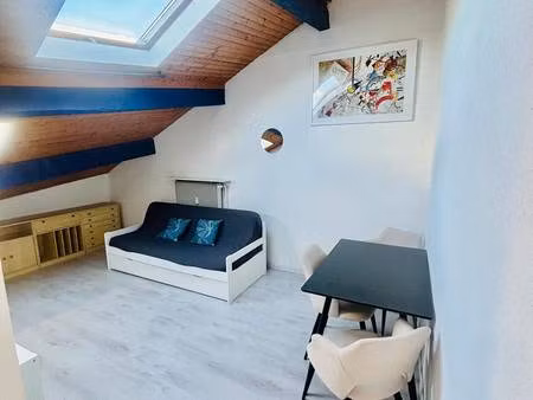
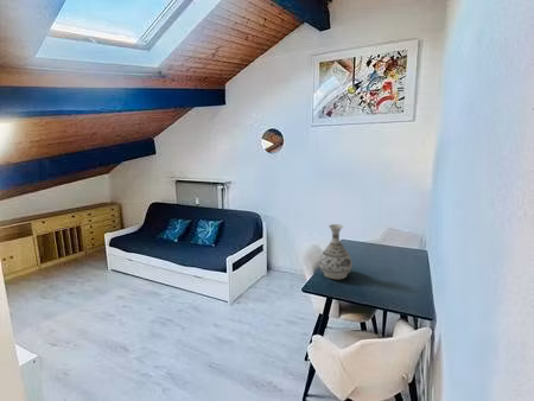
+ vase (335, 250)
